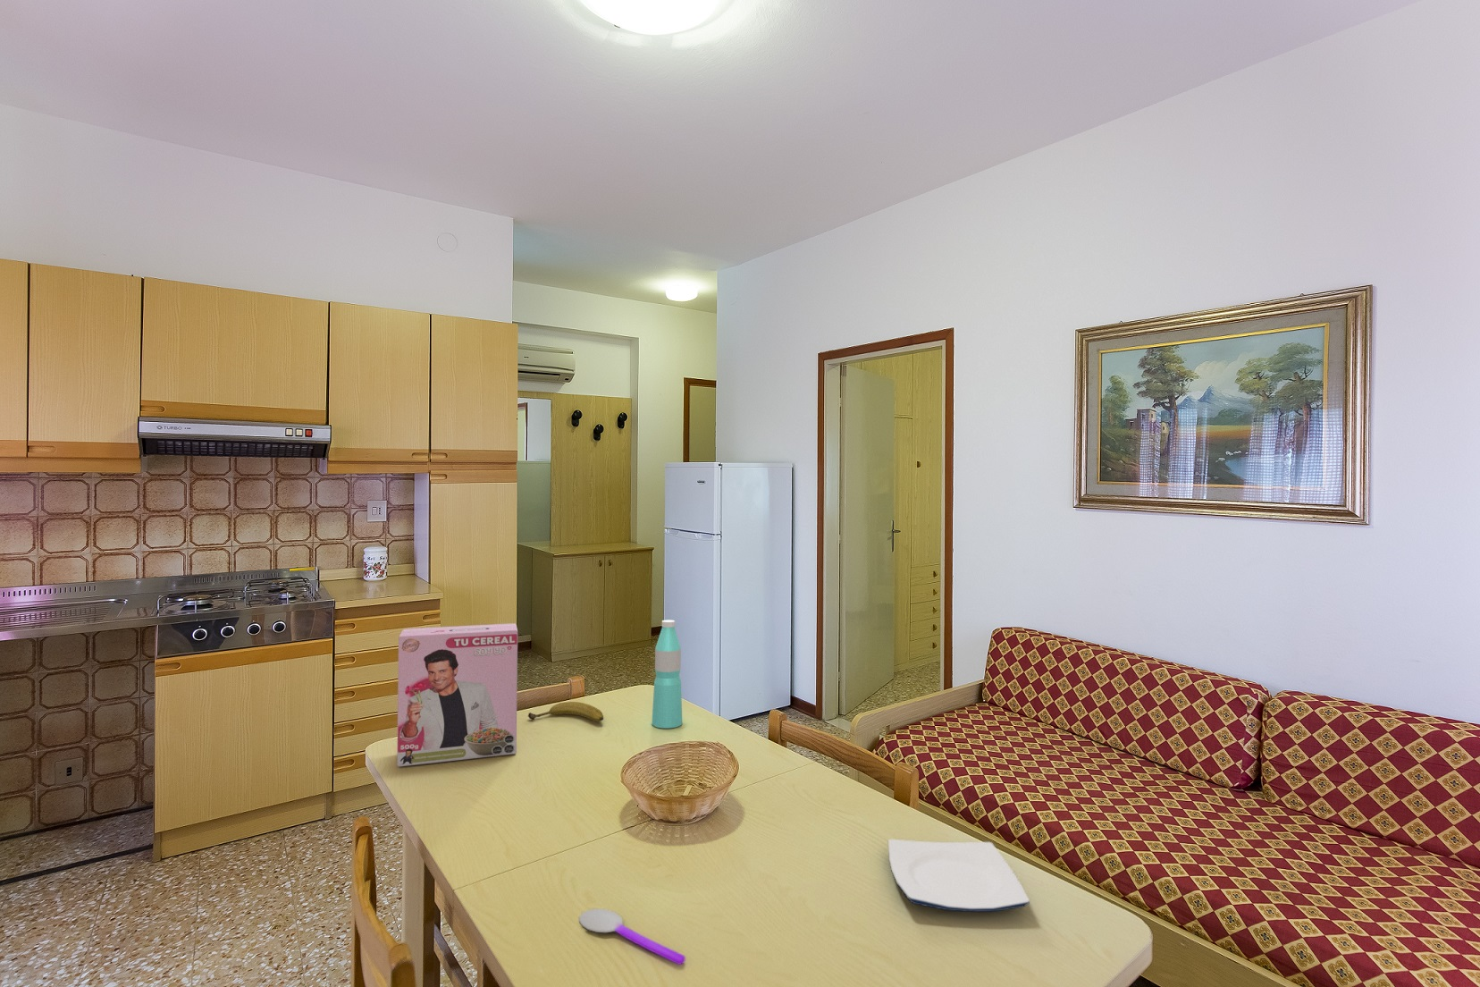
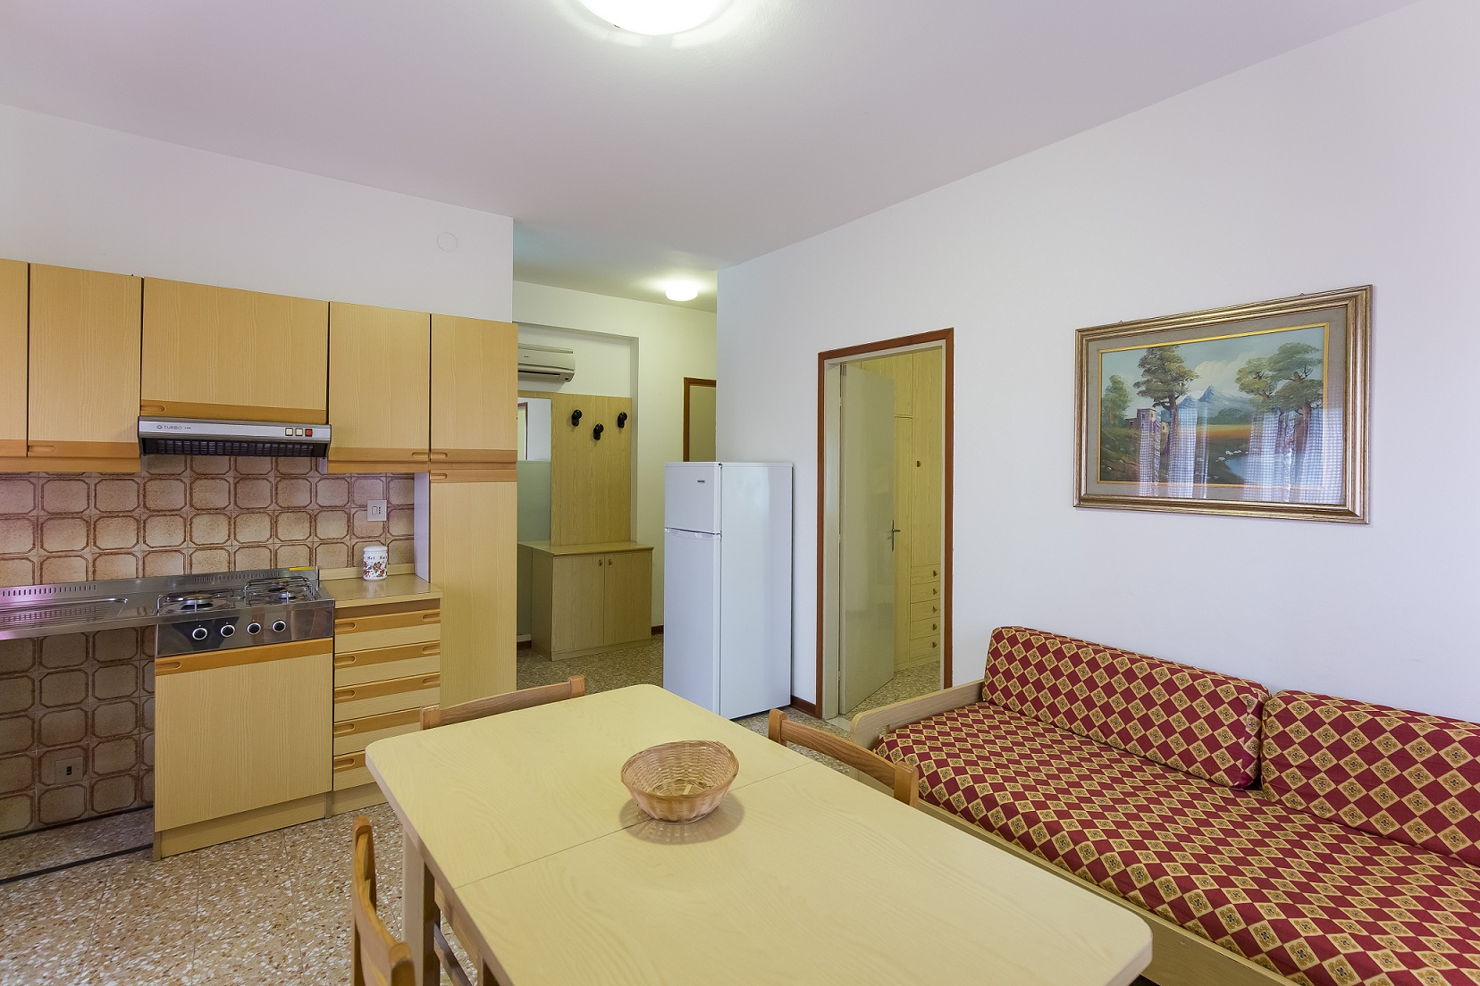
- plate (953, 876)
- cereal box (459, 691)
- water bottle (667, 672)
- fruit (570, 714)
- spoon (630, 933)
